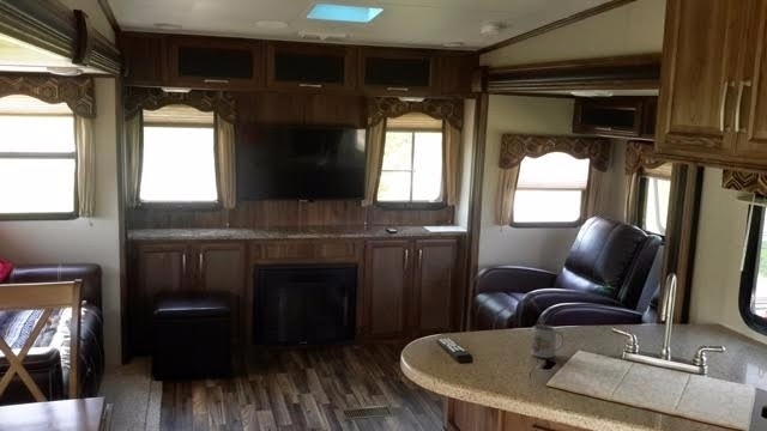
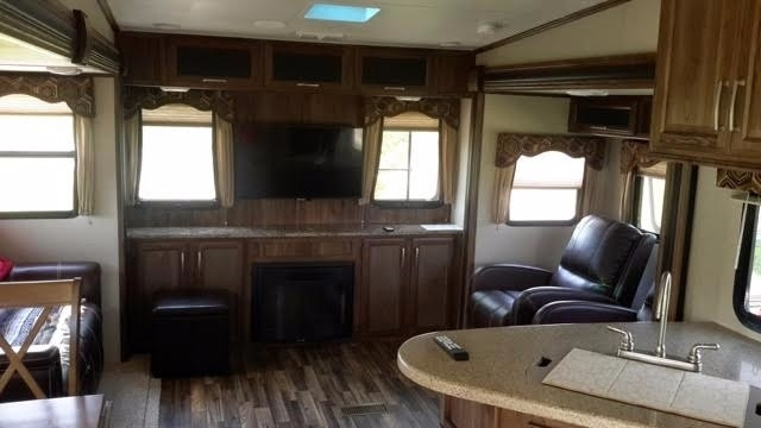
- mug (548, 340)
